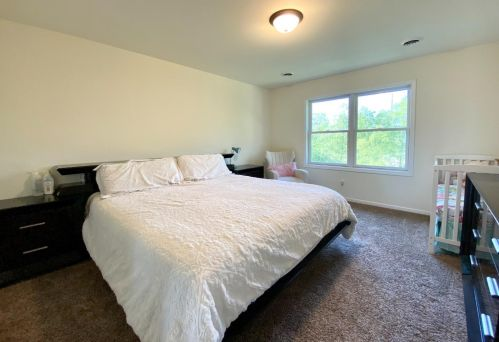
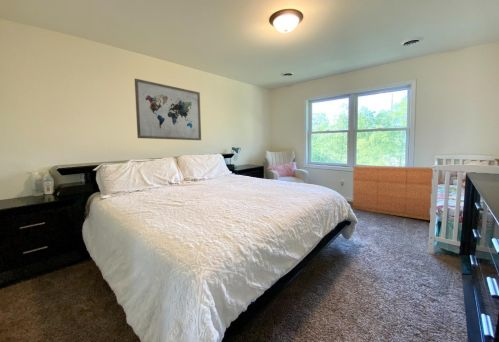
+ wall art (171, 113)
+ dresser (394, 189)
